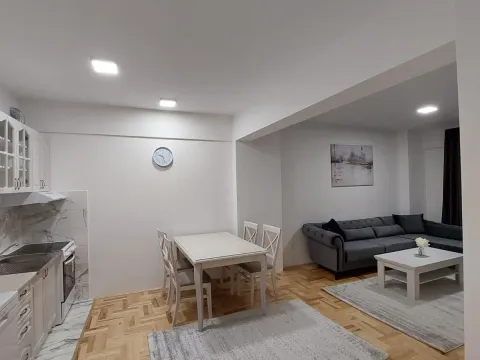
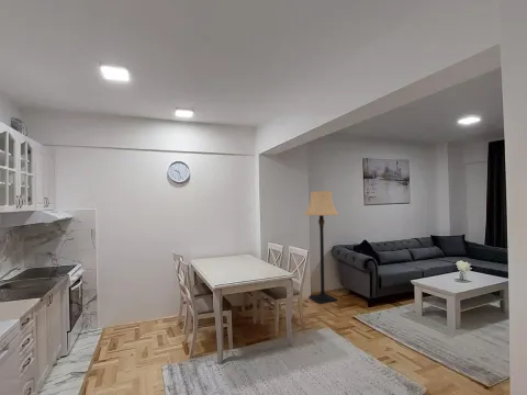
+ lamp (322, 245)
